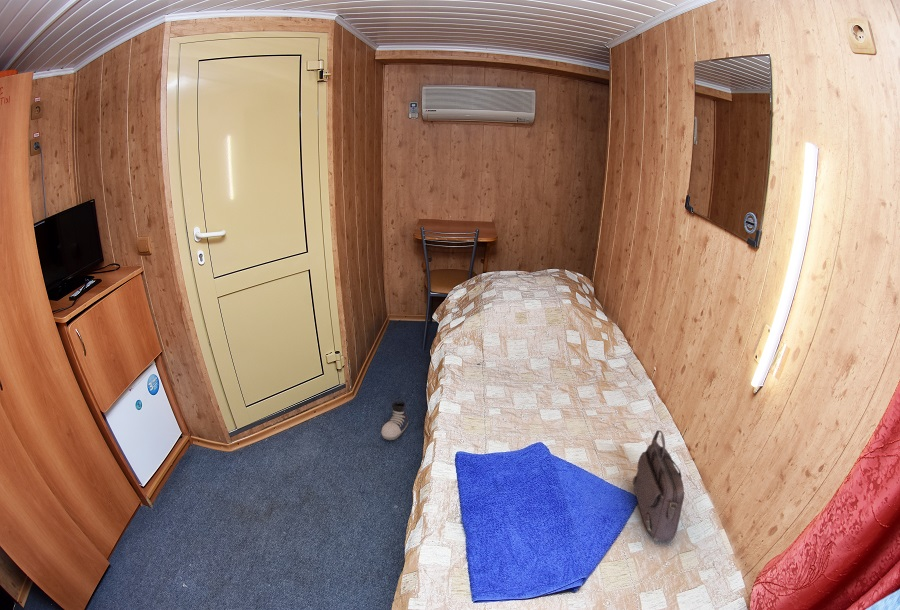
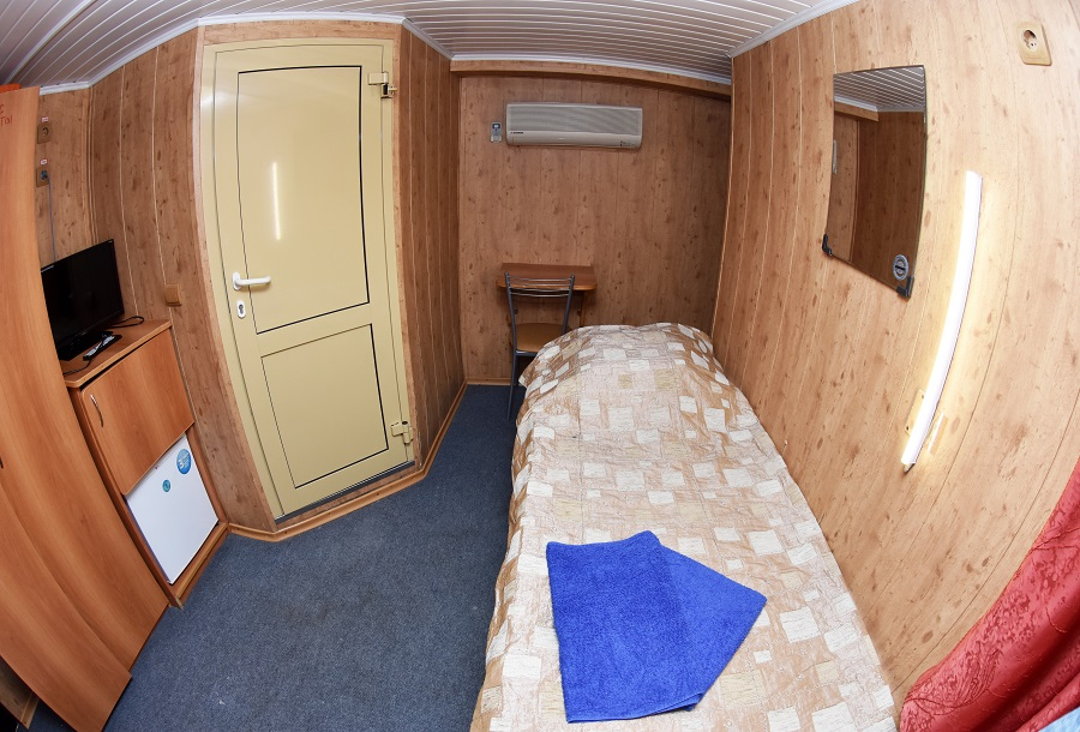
- shoe (396, 419)
- handbag (660, 473)
